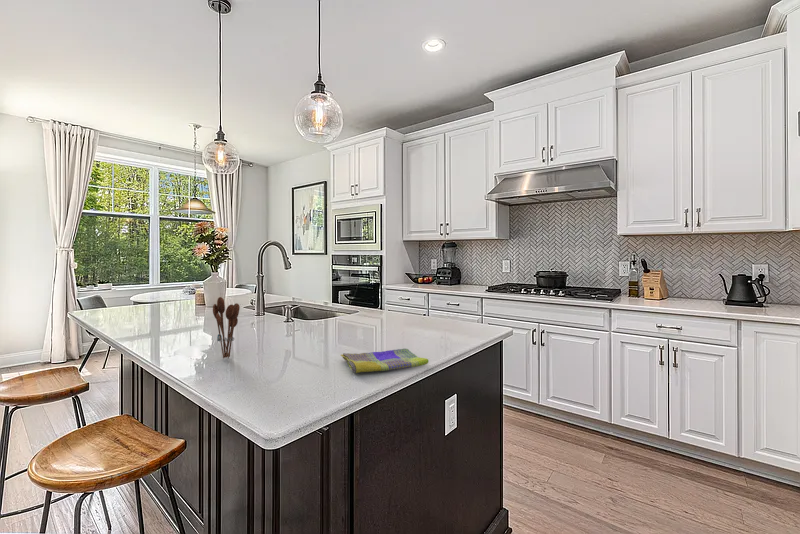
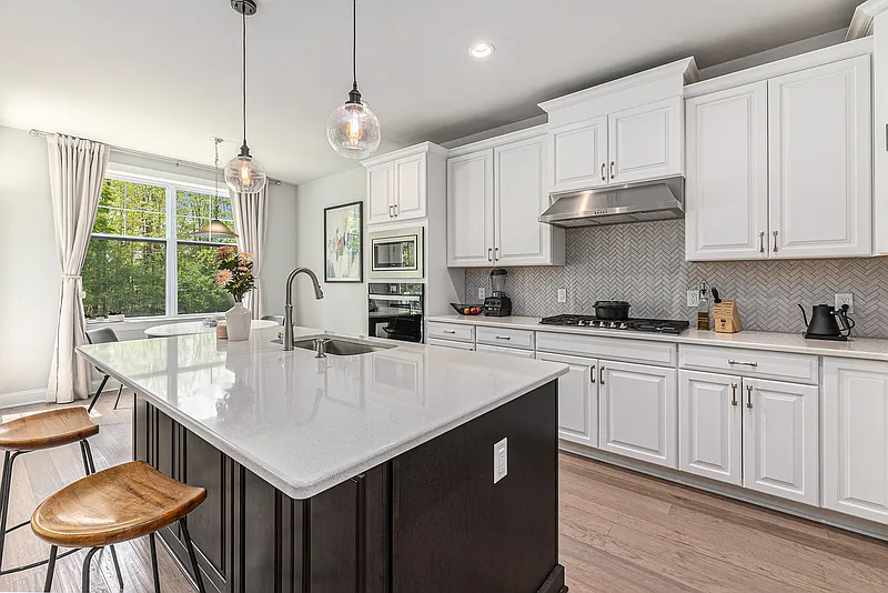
- utensil holder (228, 327)
- dish towel (383, 359)
